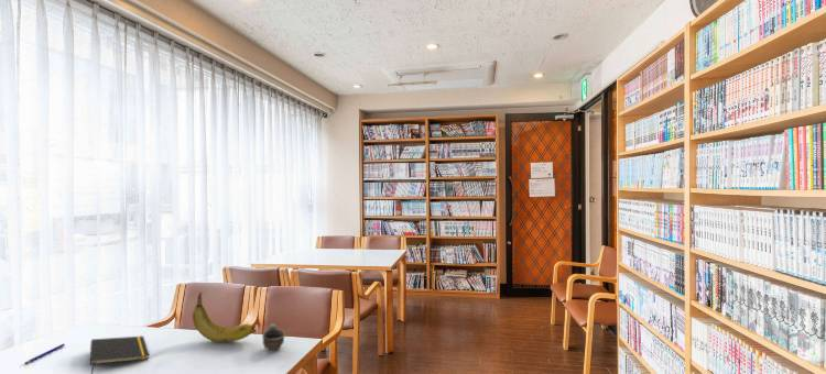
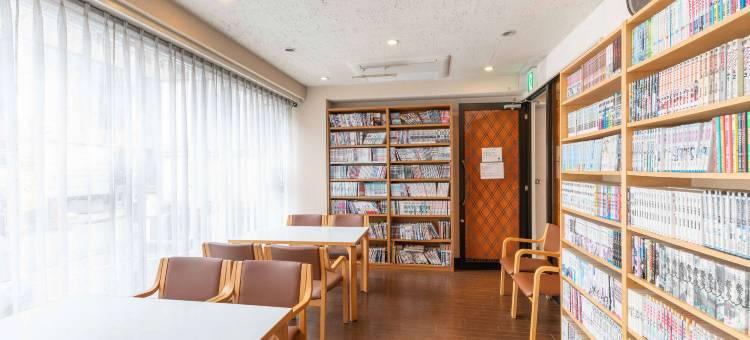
- banana (220, 326)
- cup (274, 337)
- notepad (119, 349)
- pen (45, 353)
